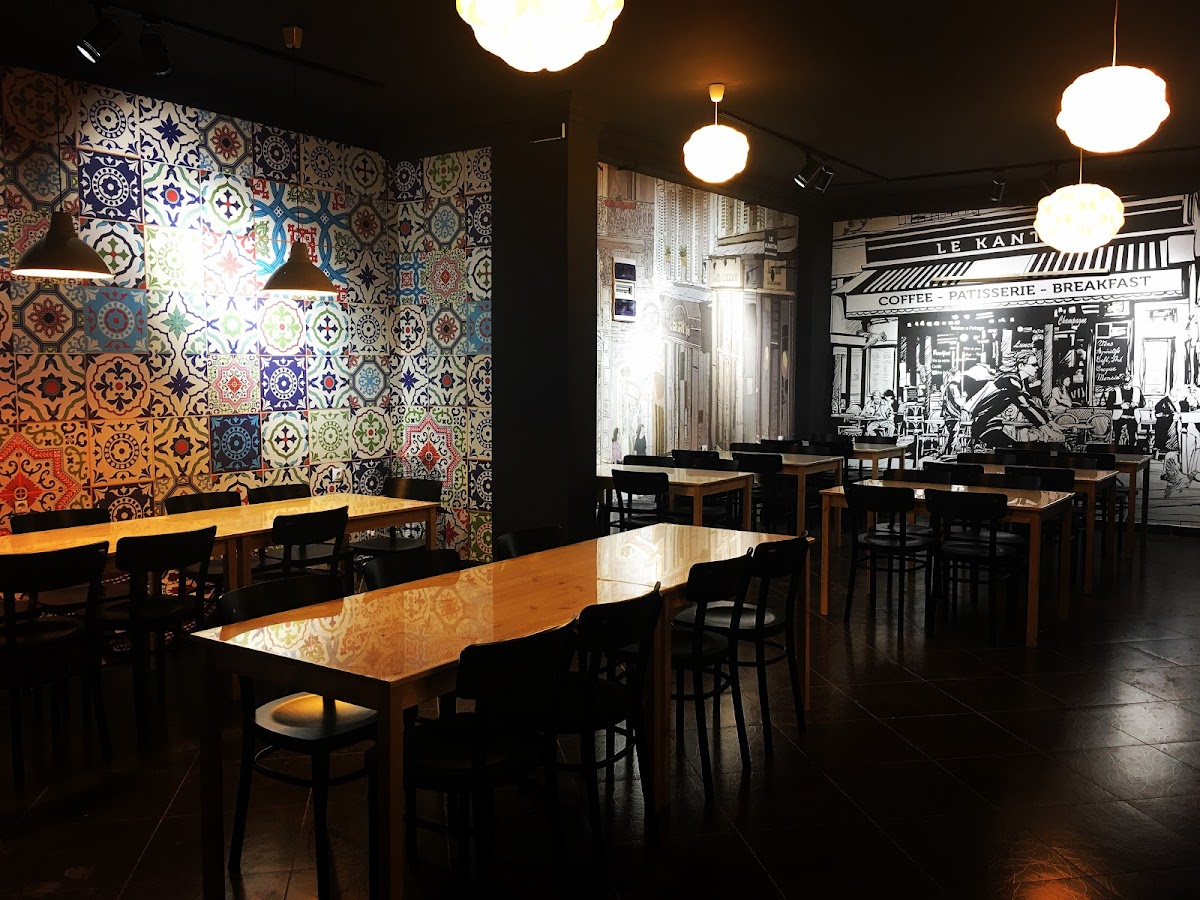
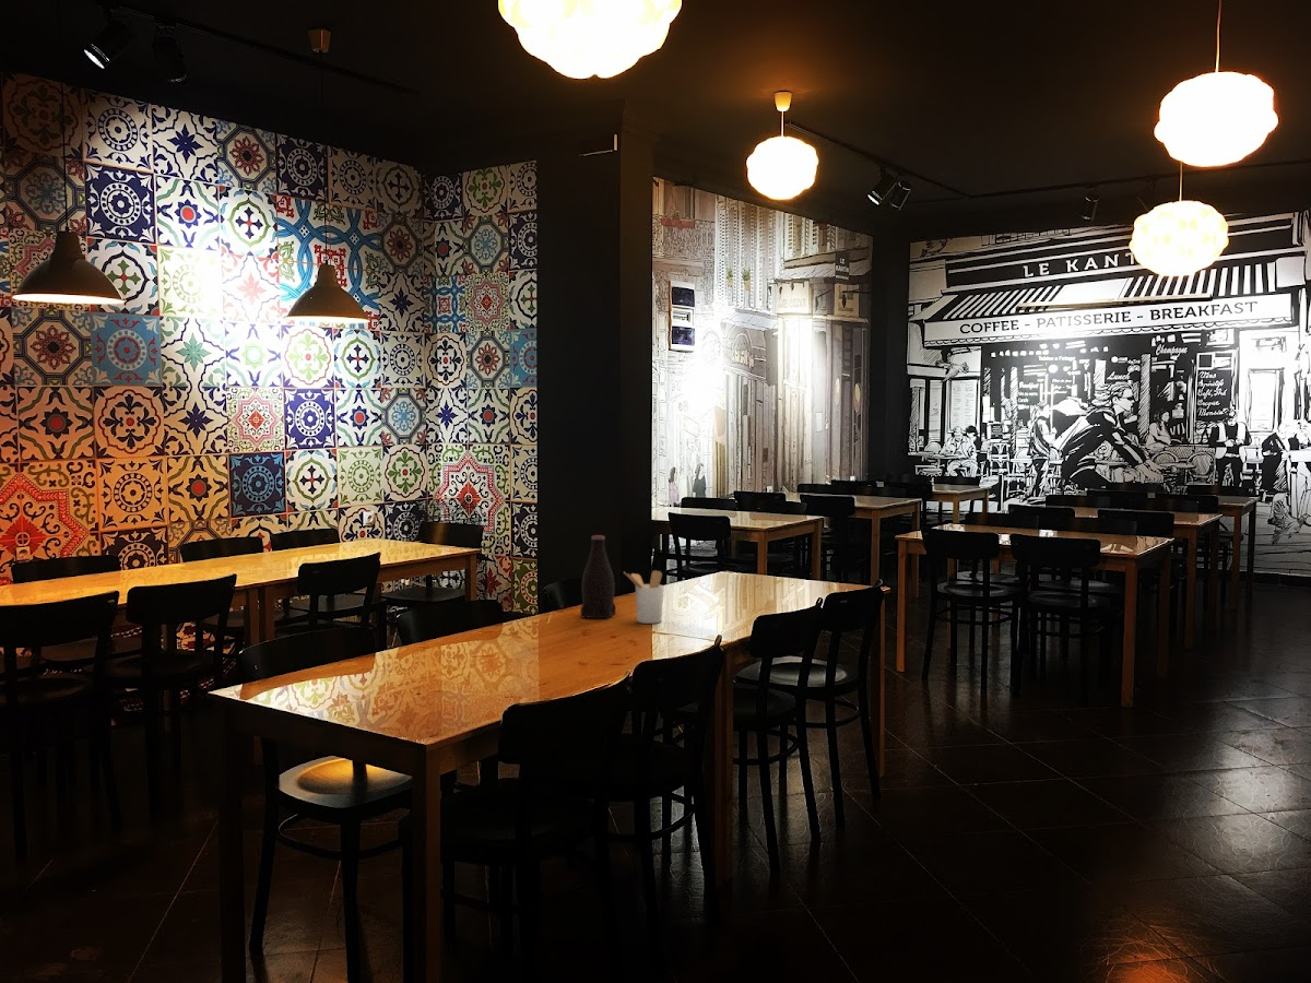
+ bottle (598, 576)
+ utensil holder (642, 595)
